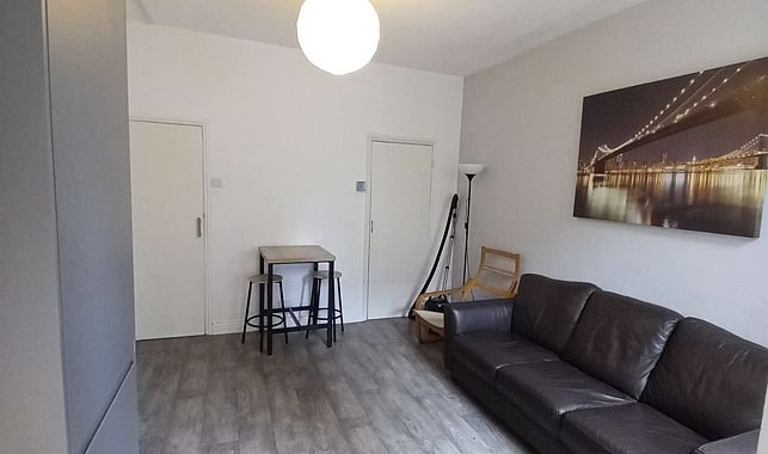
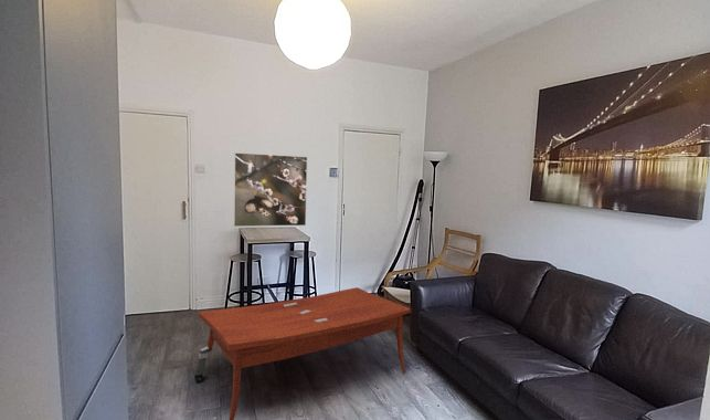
+ coffee table (305, 340)
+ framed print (271, 190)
